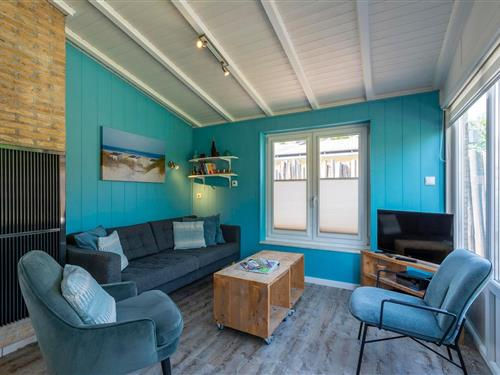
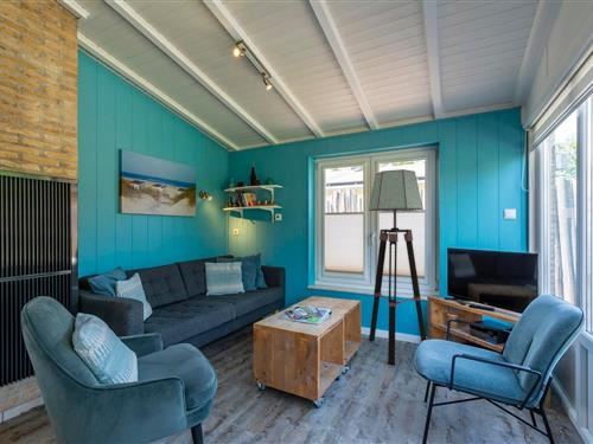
+ floor lamp (395, 262)
